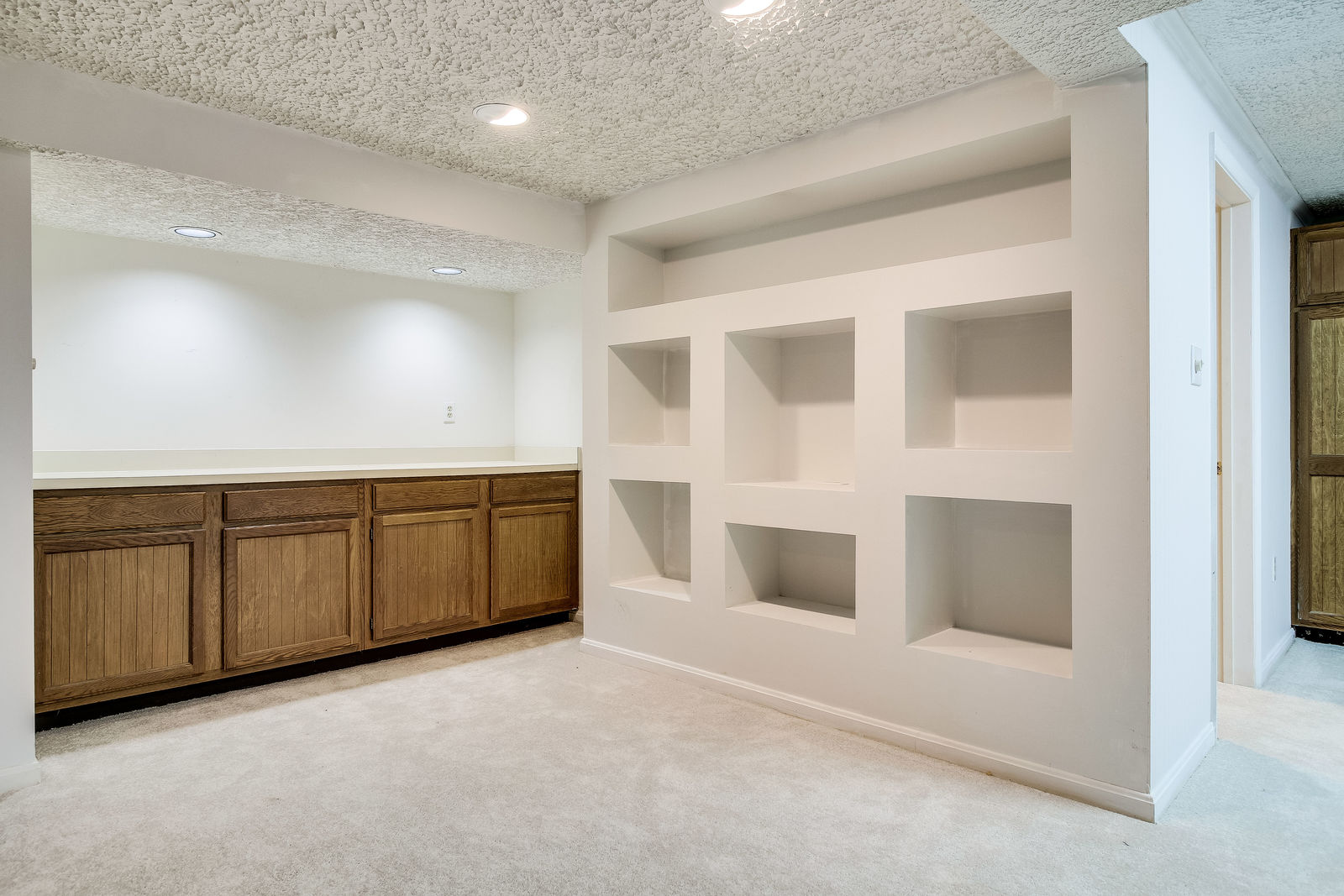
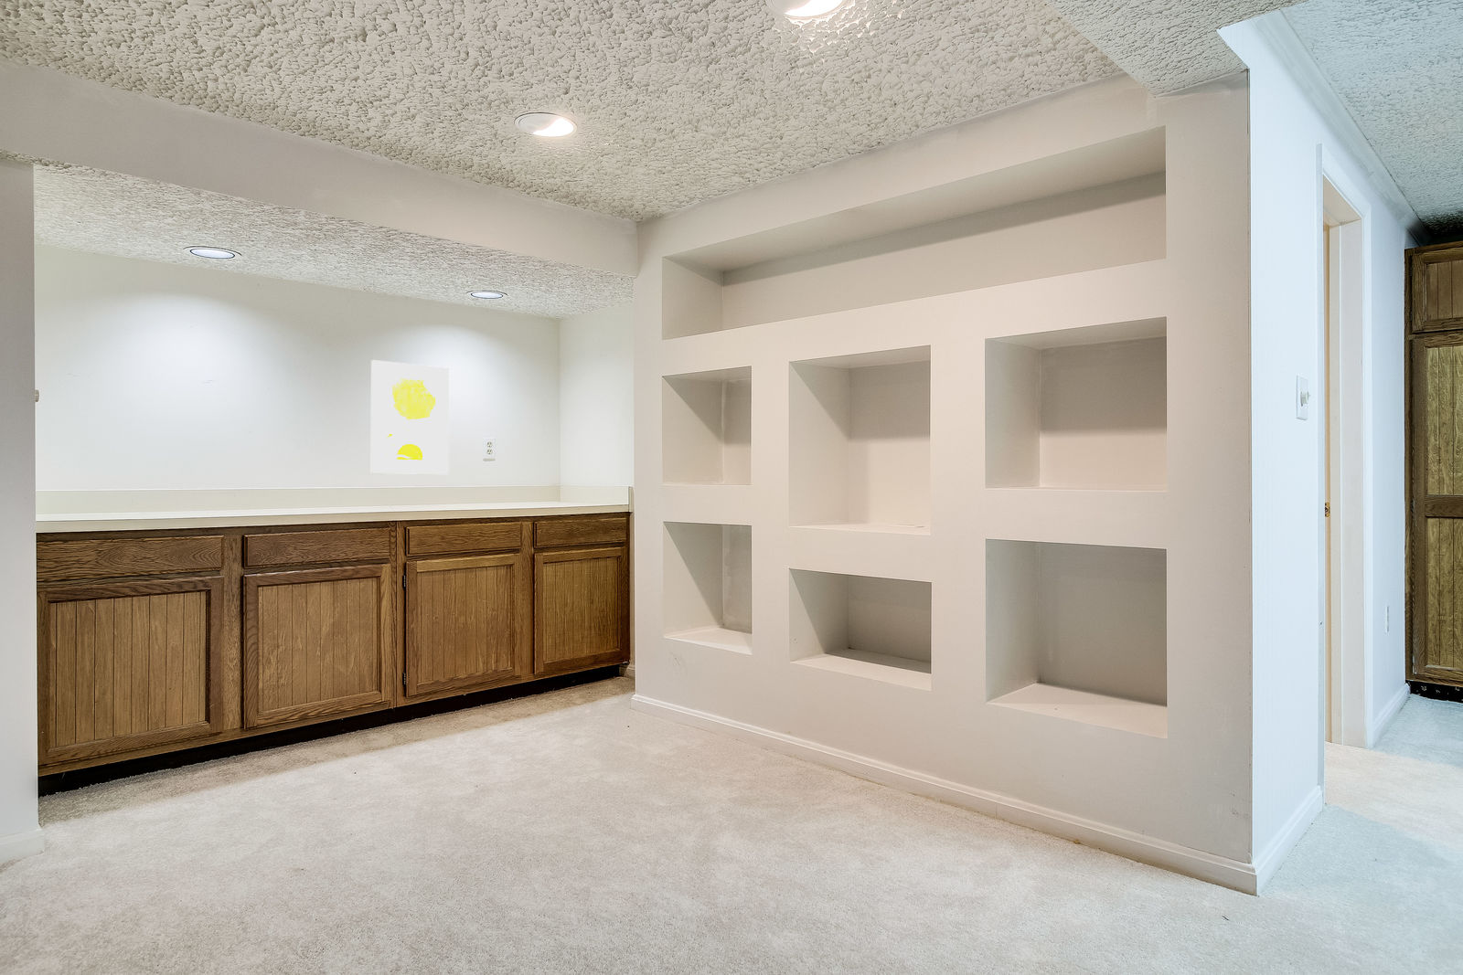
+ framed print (410, 419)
